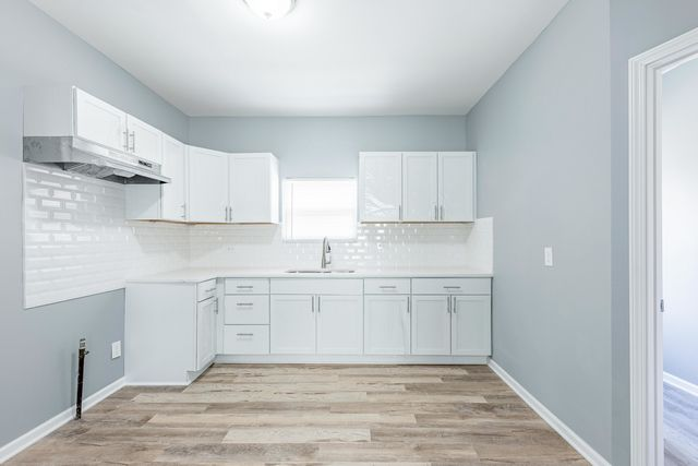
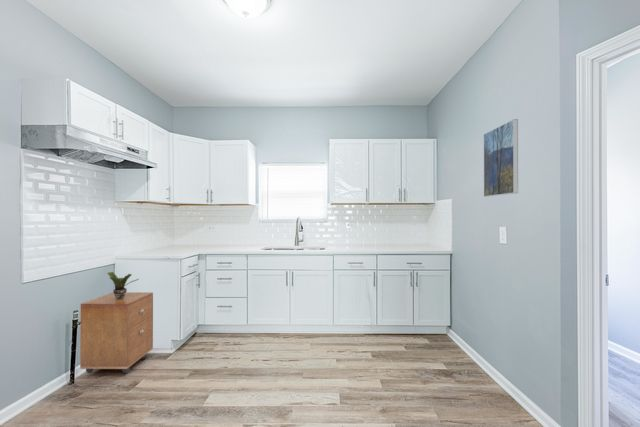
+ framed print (499, 161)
+ cabinet (120, 331)
+ potted plant (119, 285)
